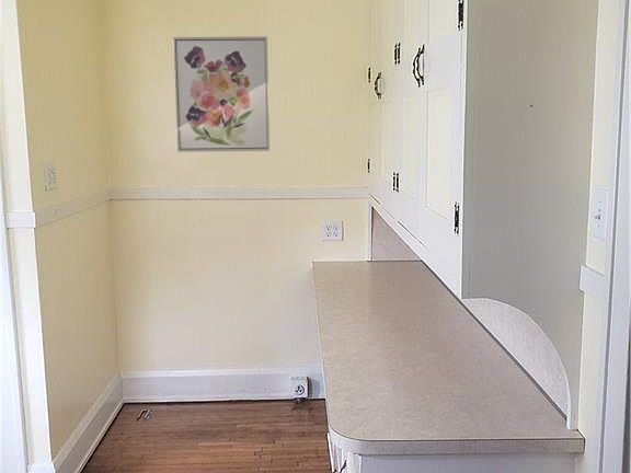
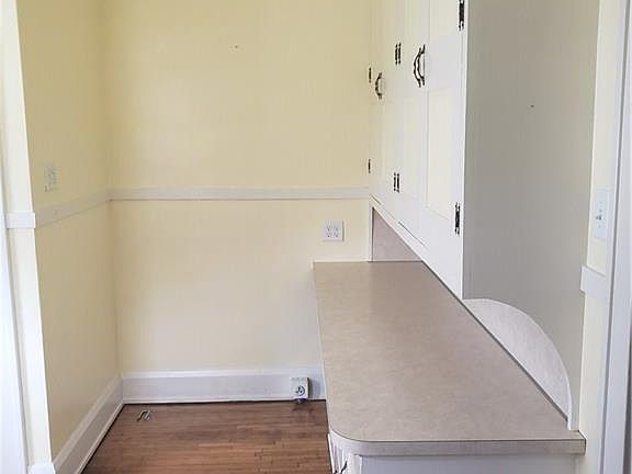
- wall art (221, 94)
